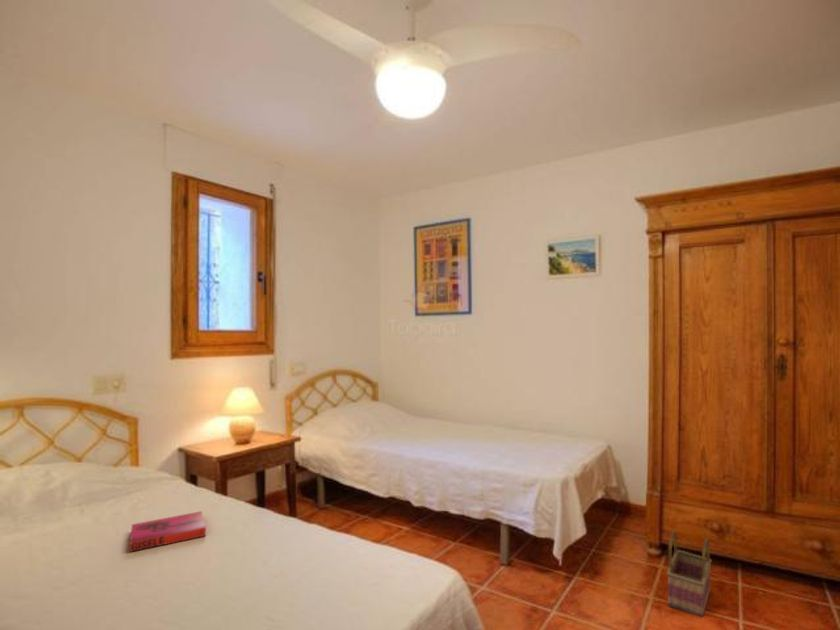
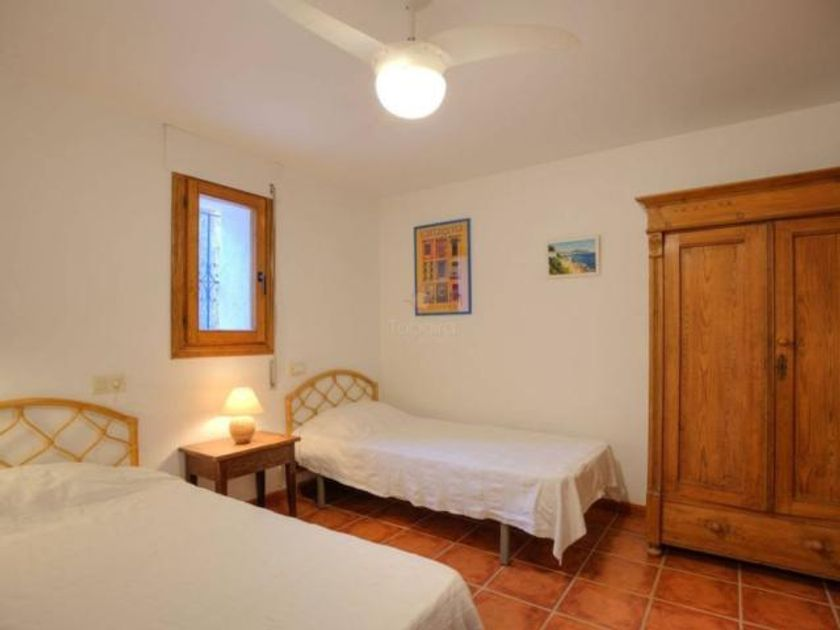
- hardback book (168, 530)
- basket (689, 566)
